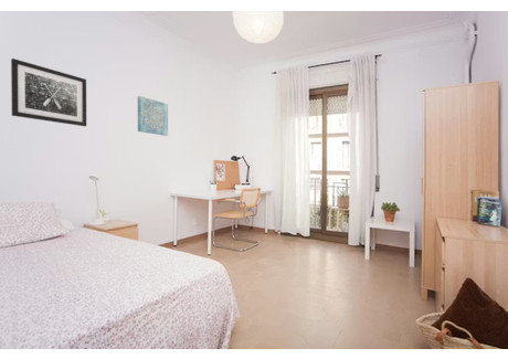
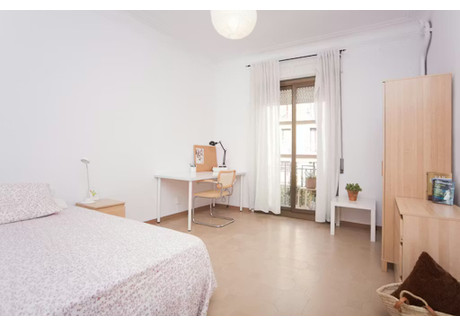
- wall art (52, 95)
- wall art (154, 116)
